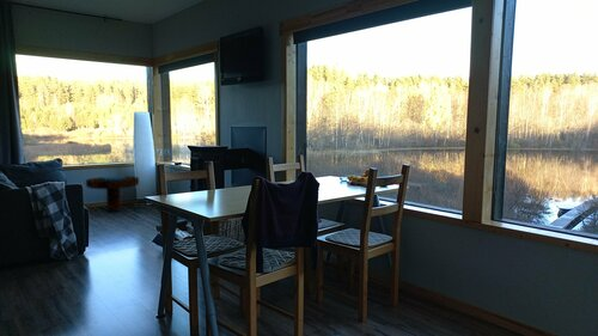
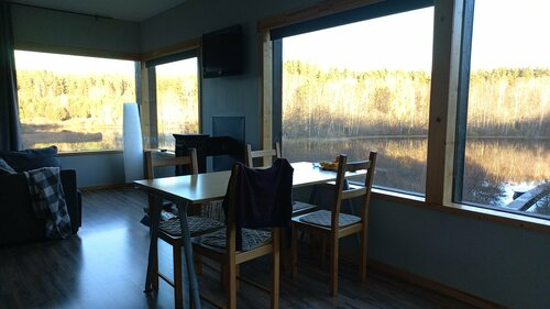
- side table (112, 194)
